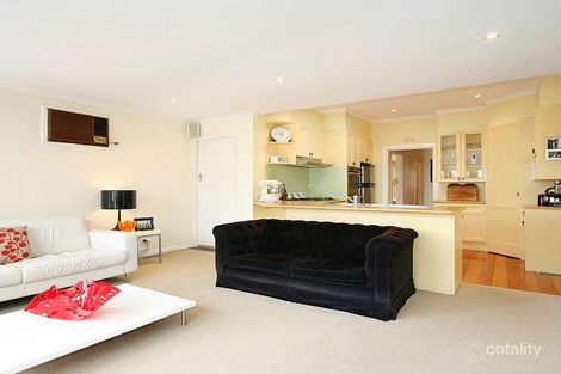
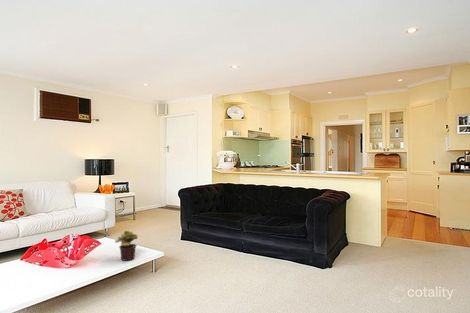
+ potted plant (126, 244)
